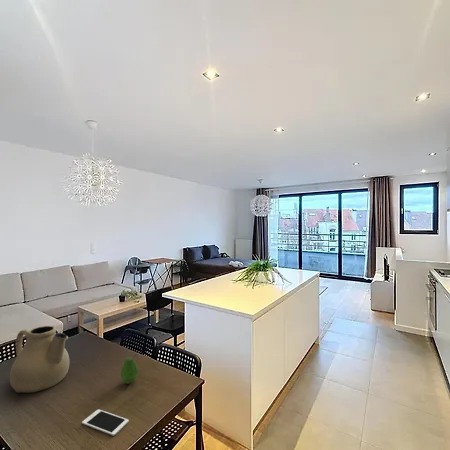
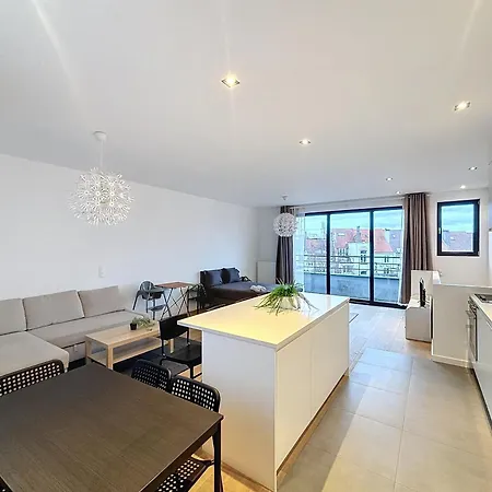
- fruit (129, 369)
- teapot (39, 355)
- cell phone (105, 421)
